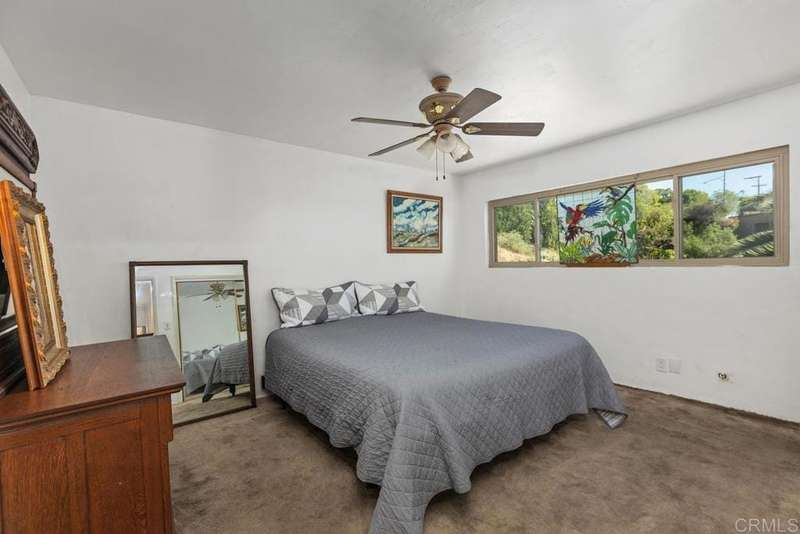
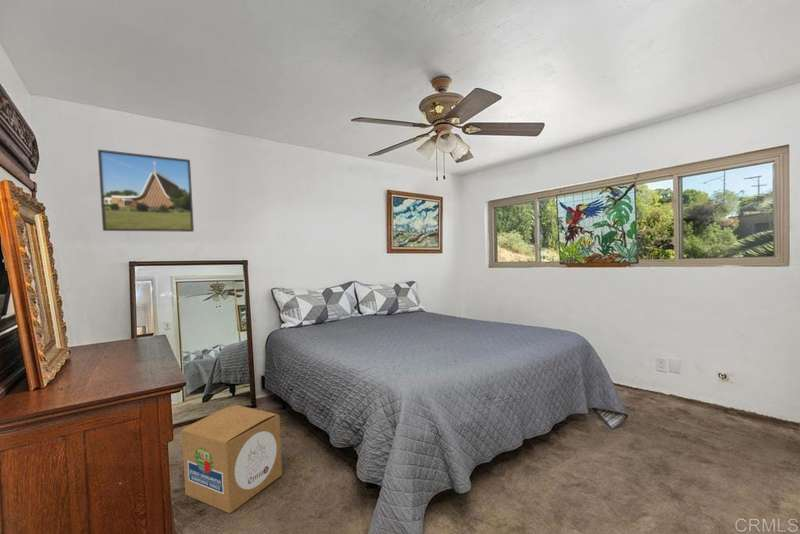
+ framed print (148, 193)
+ cardboard box (233, 452)
